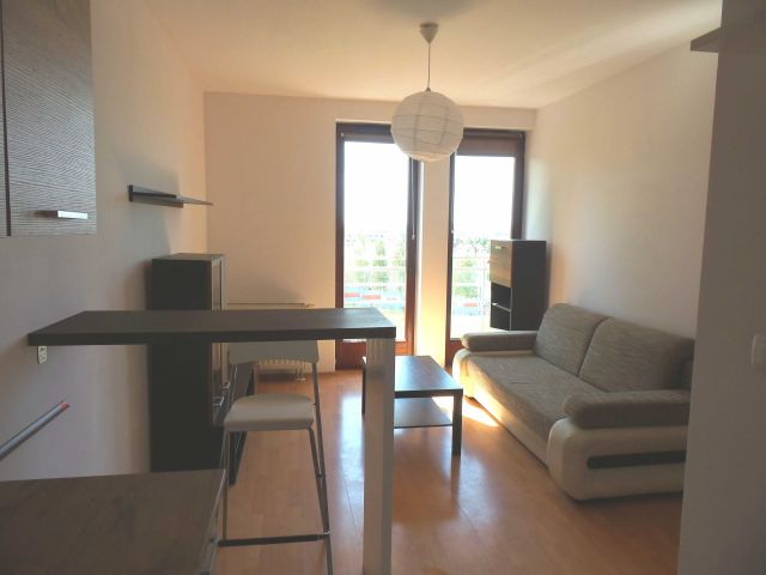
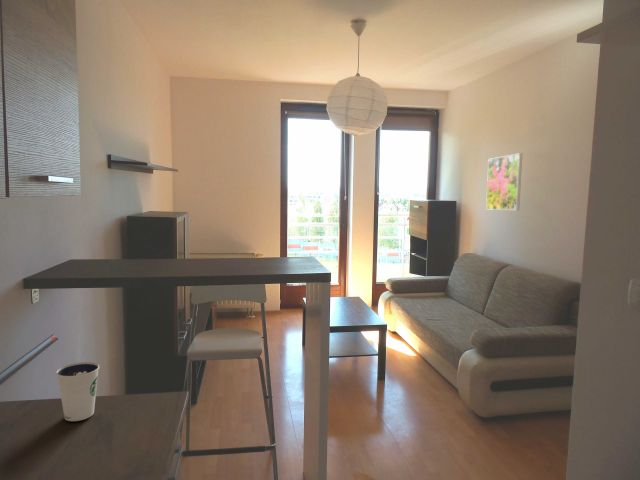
+ dixie cup (78, 392)
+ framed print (503, 183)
